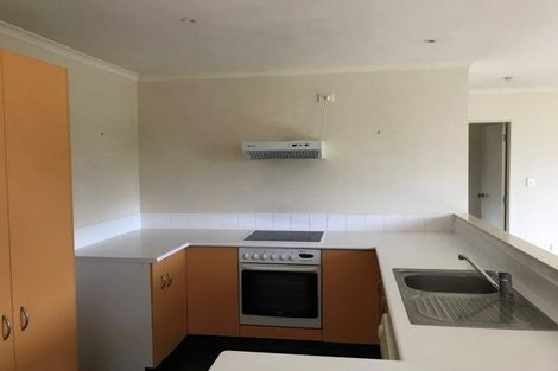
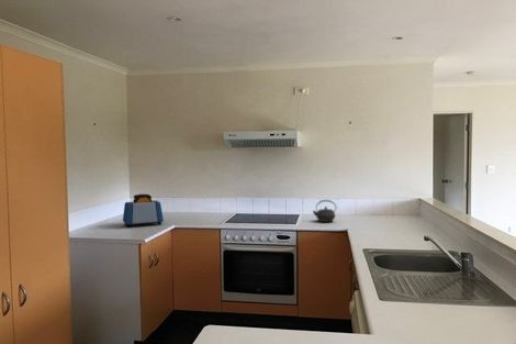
+ toaster (143, 209)
+ kettle (324, 210)
